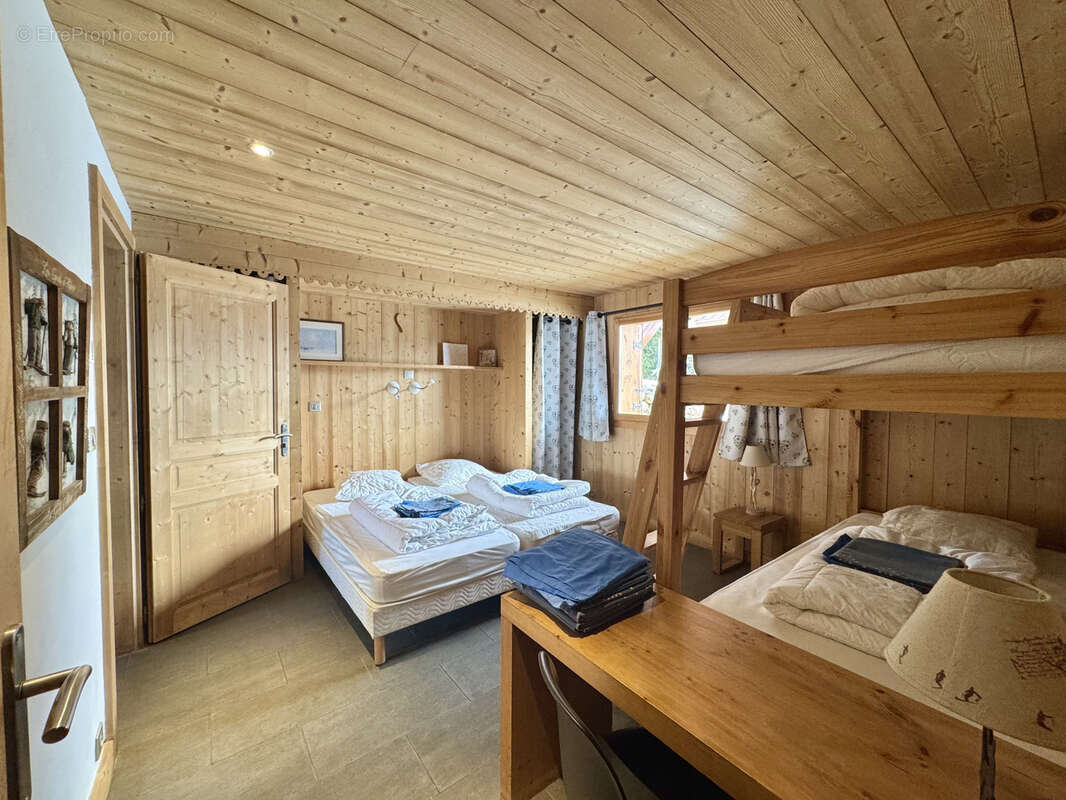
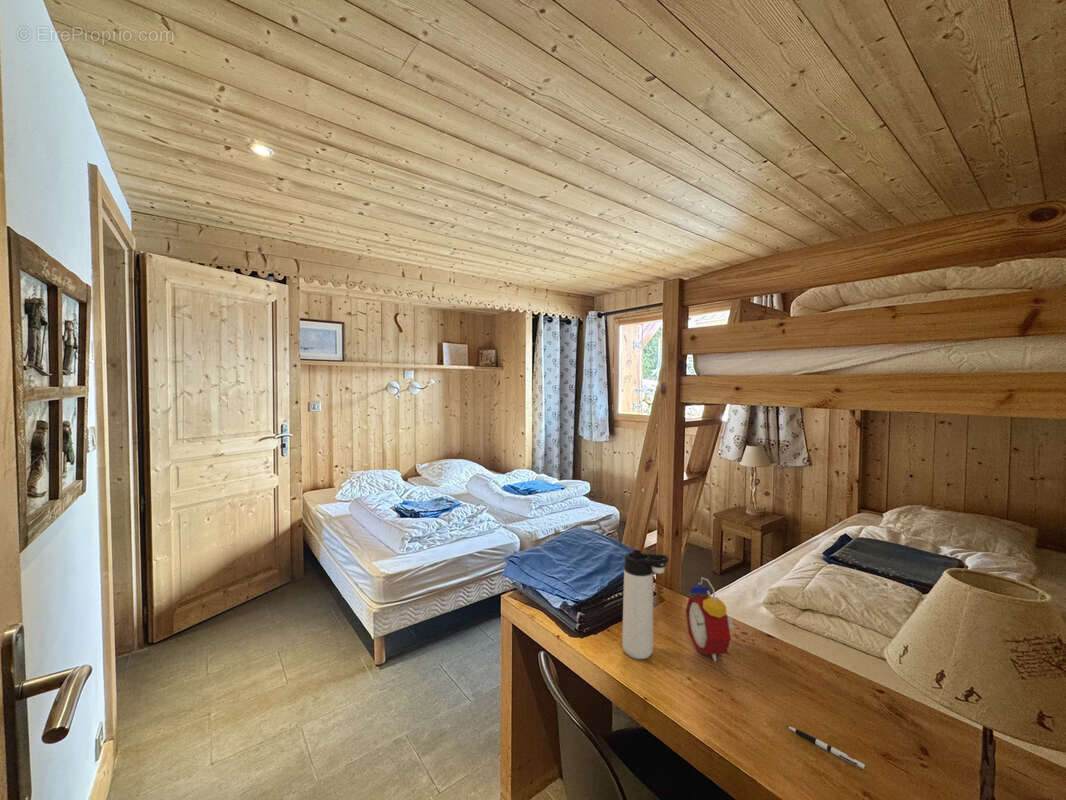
+ thermos bottle (645, 603)
+ alarm clock (711, 614)
+ pen (823, 745)
